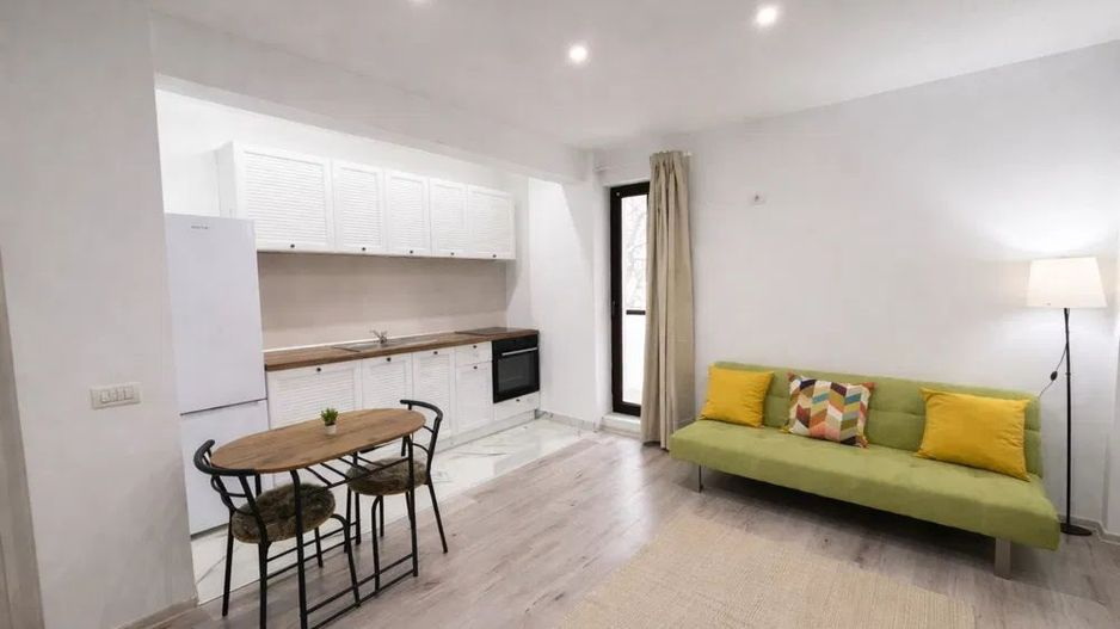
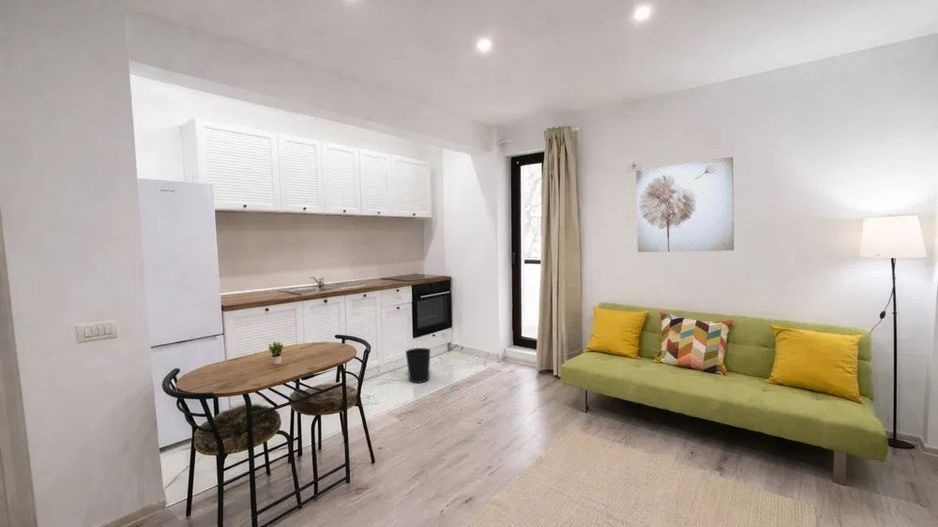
+ wastebasket (418, 365)
+ wall art (681, 208)
